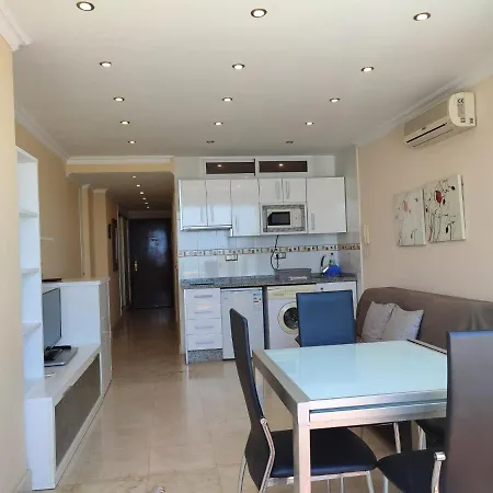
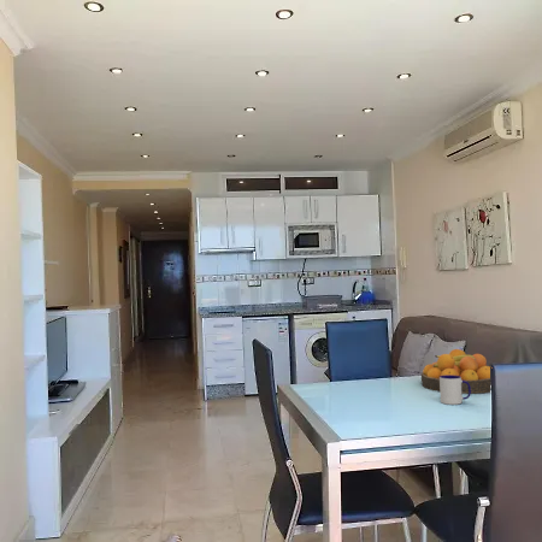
+ fruit bowl (459, 369)
+ mug (455, 389)
